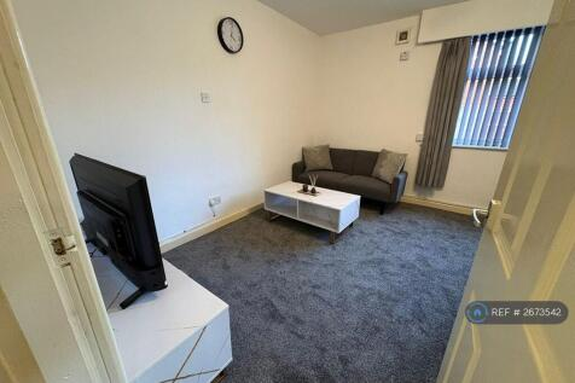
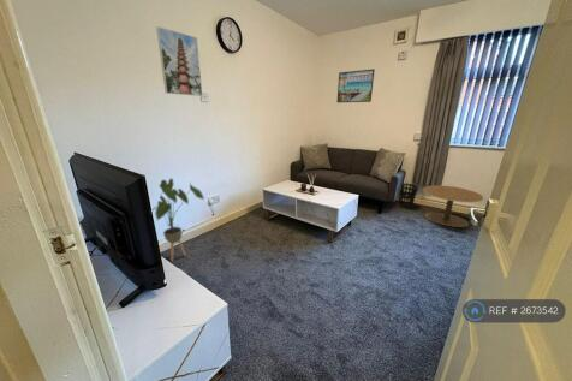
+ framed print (354, 87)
+ house plant (173, 218)
+ side table (448, 206)
+ wastebasket (406, 196)
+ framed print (181, 64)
